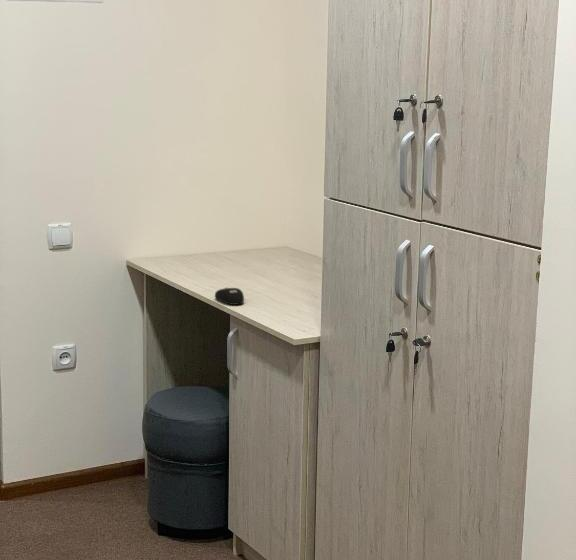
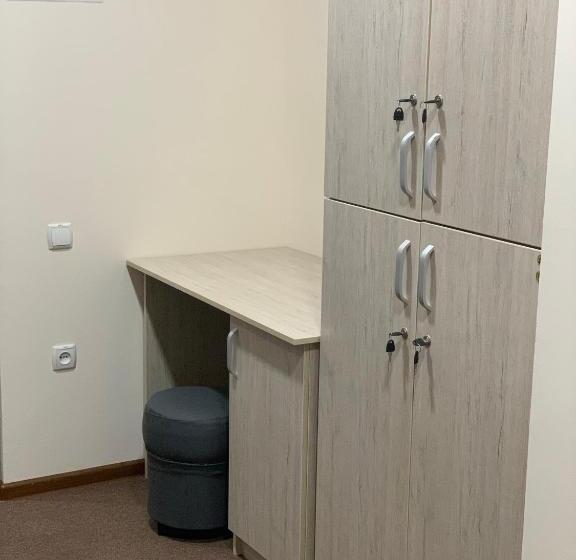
- computer mouse (230, 294)
